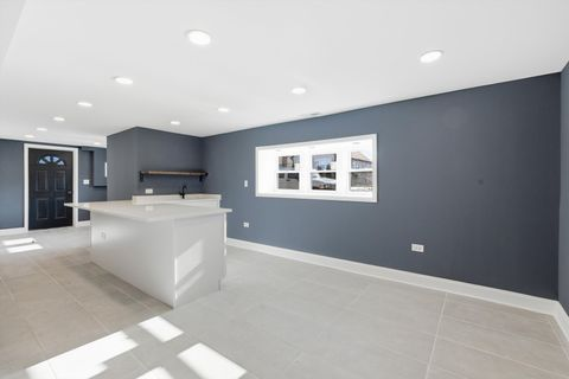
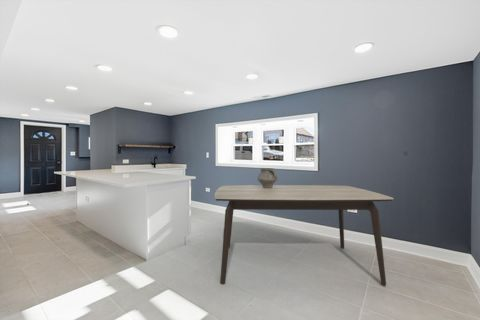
+ dining table (292, 209)
+ ceramic pot (268, 177)
